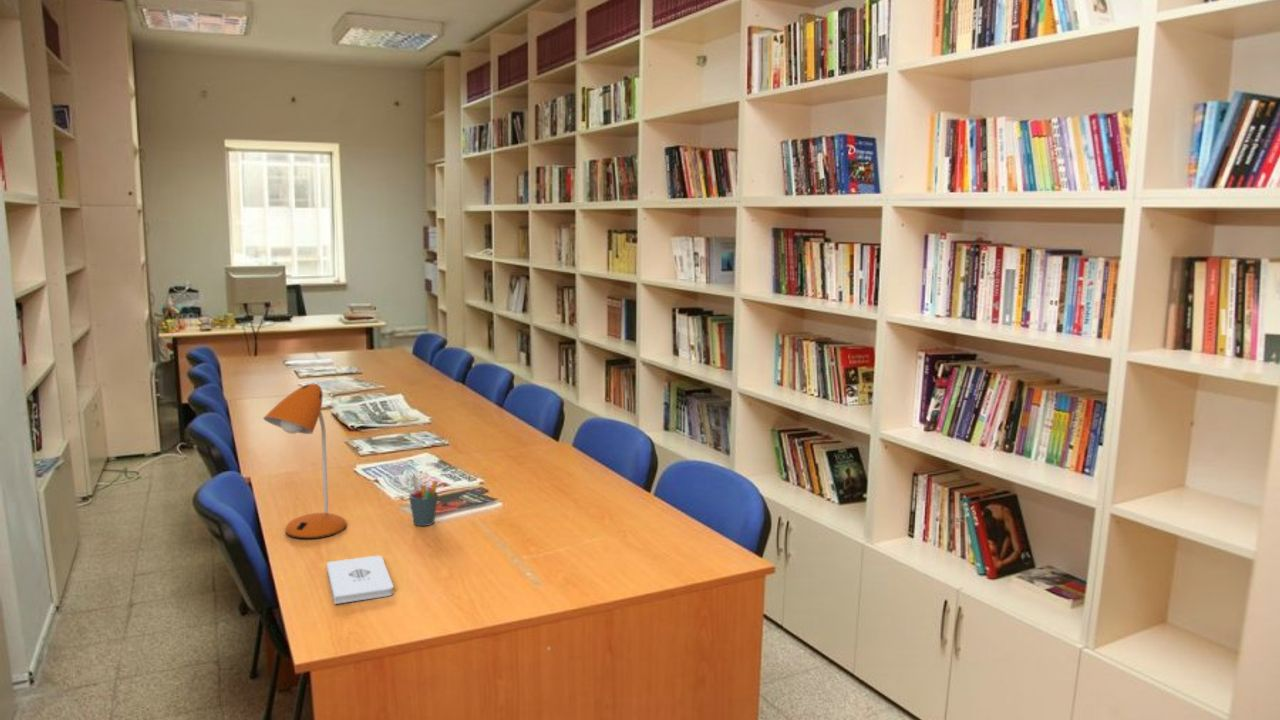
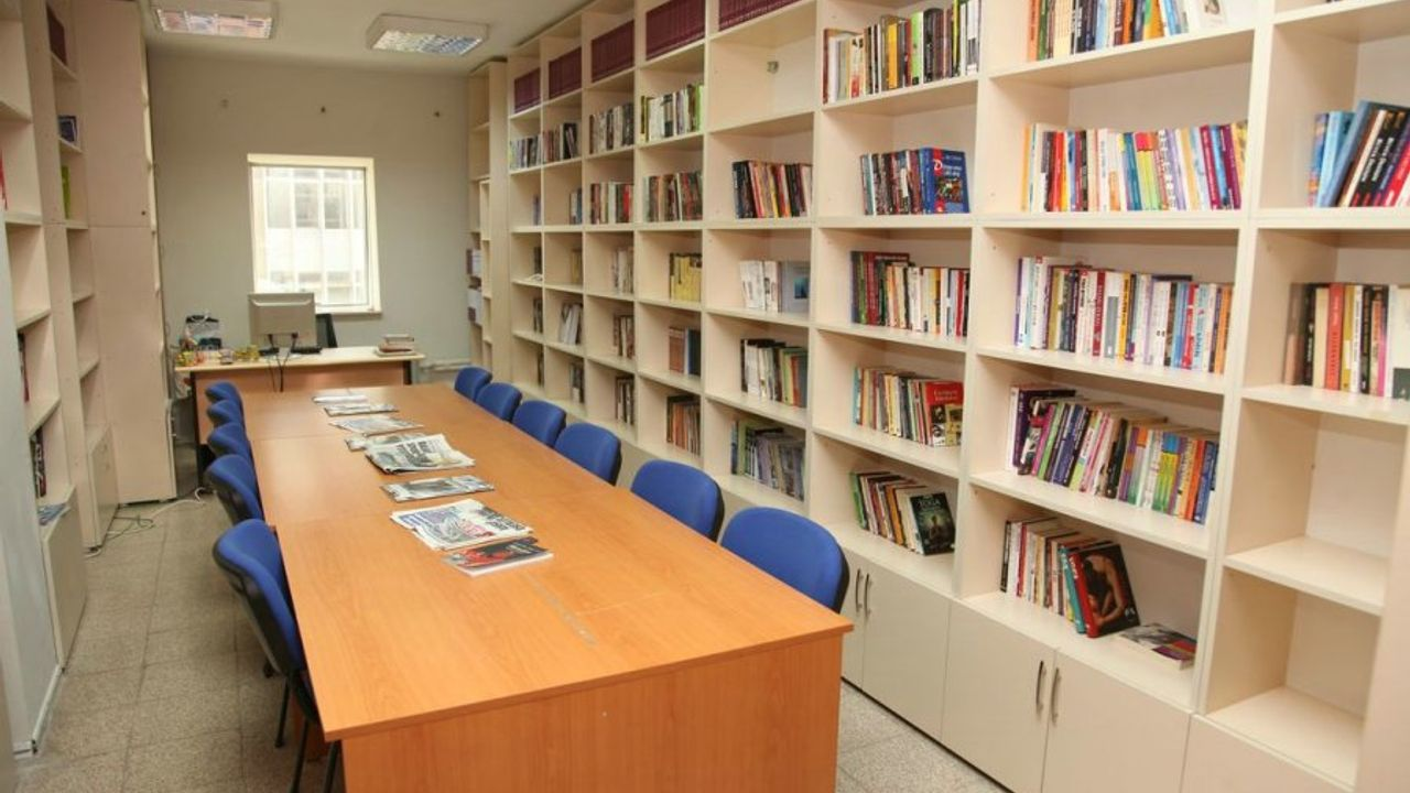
- desk lamp (322, 459)
- pen holder (424, 500)
- notepad (359, 578)
